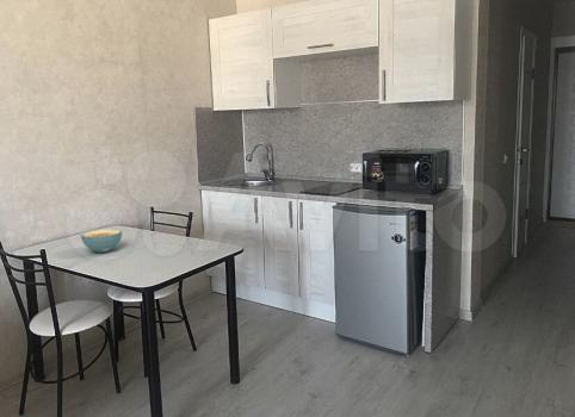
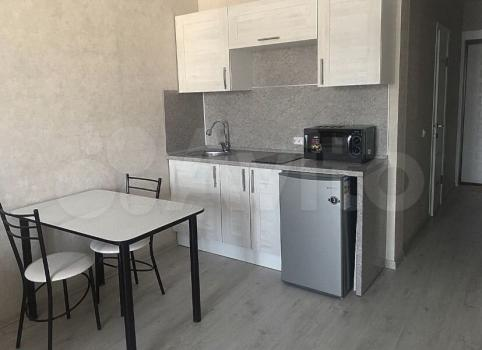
- cereal bowl (101, 242)
